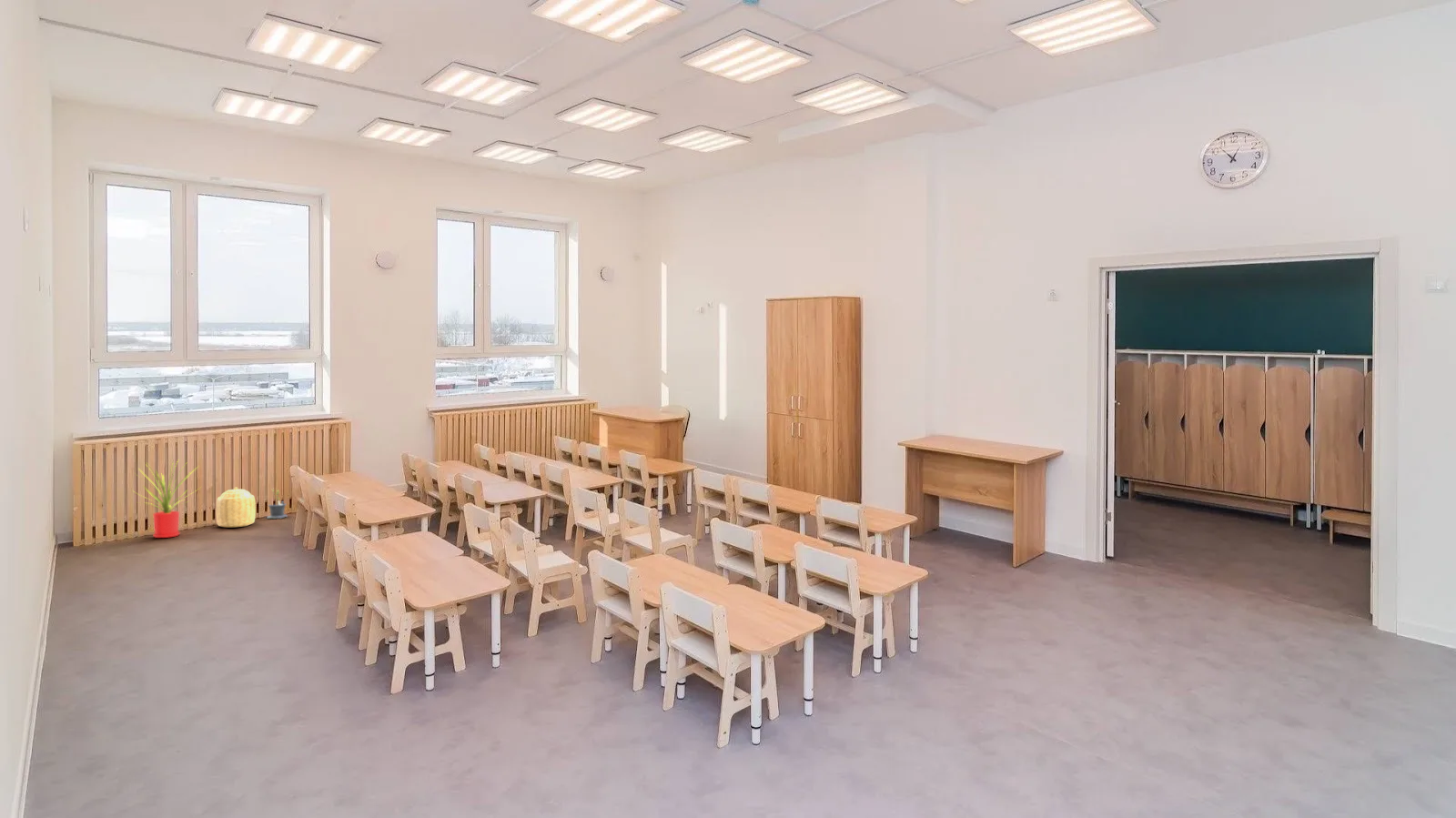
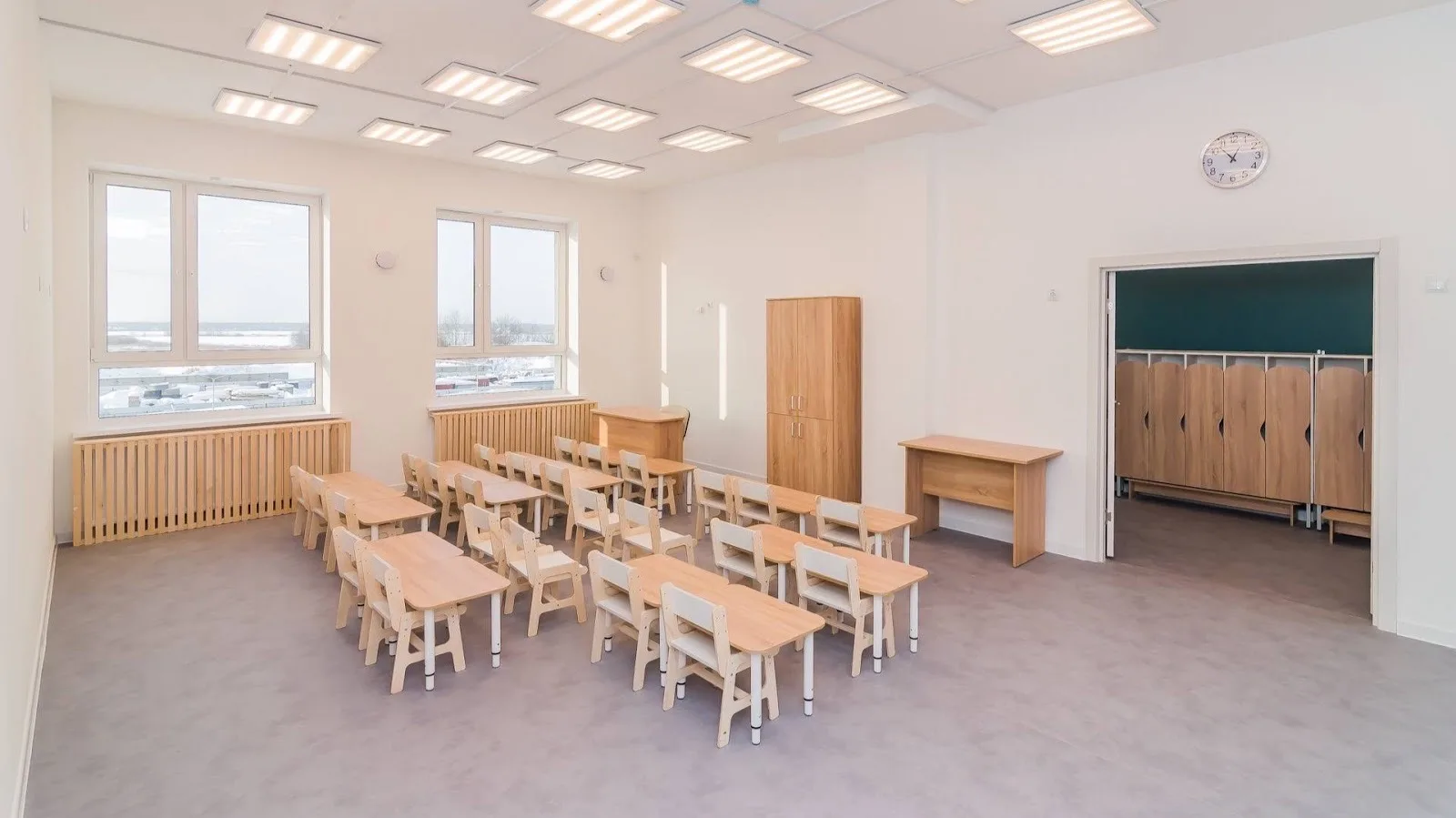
- house plant (166, 498)
- potted plant (276, 501)
- basket (236, 506)
